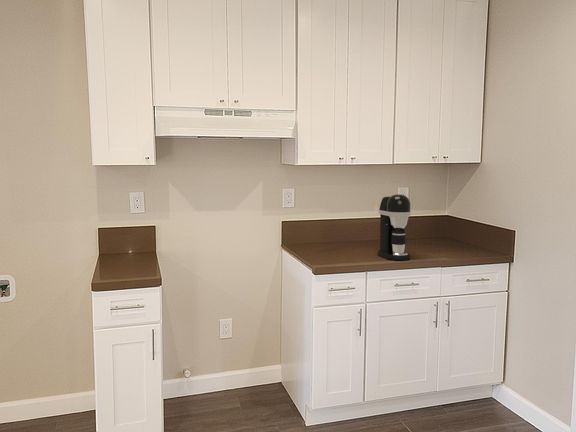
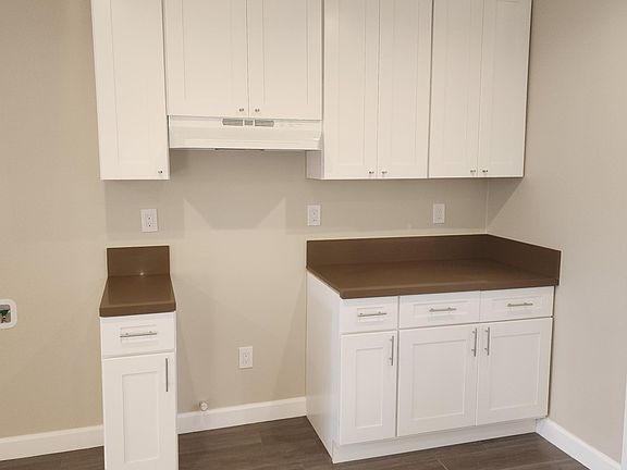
- coffee maker (394, 225)
